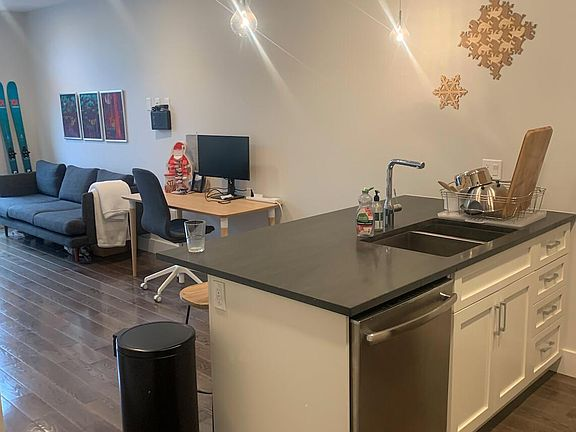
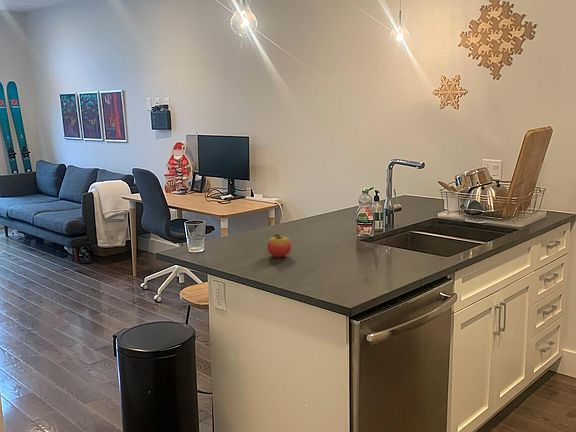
+ fruit (279, 244)
